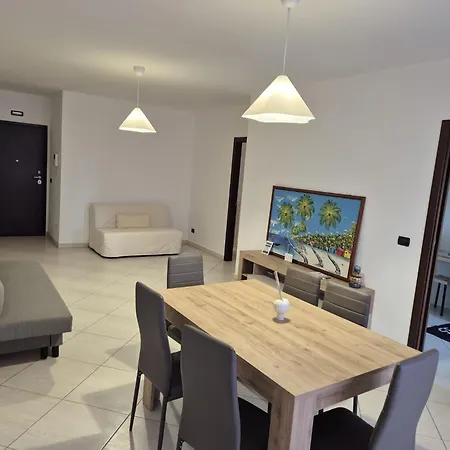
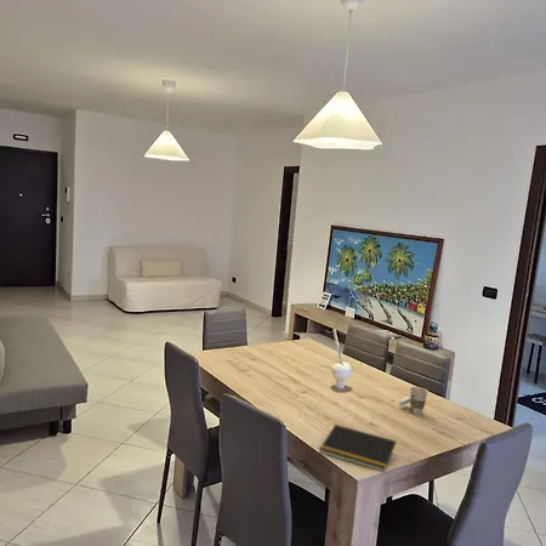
+ notepad (358, 447)
+ cup (413, 399)
